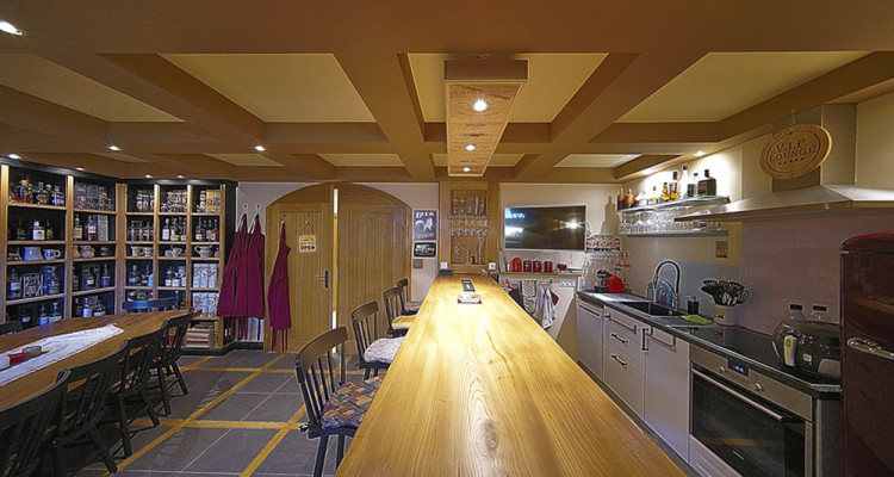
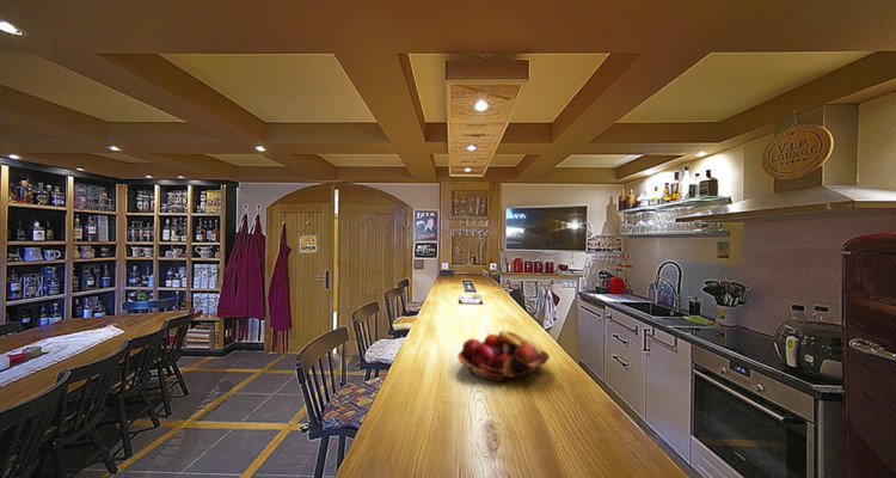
+ fruit basket (503, 351)
